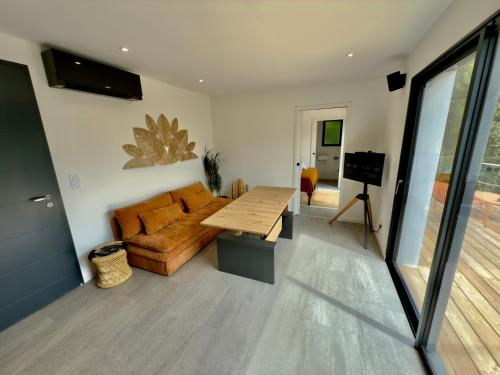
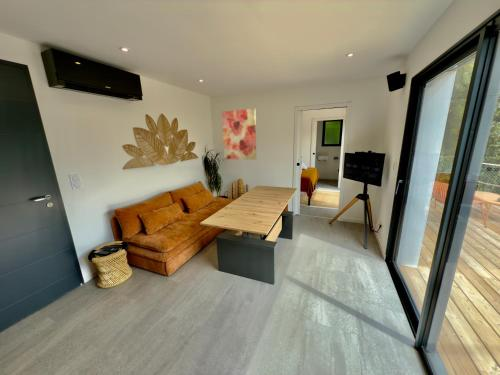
+ wall art (239, 135)
